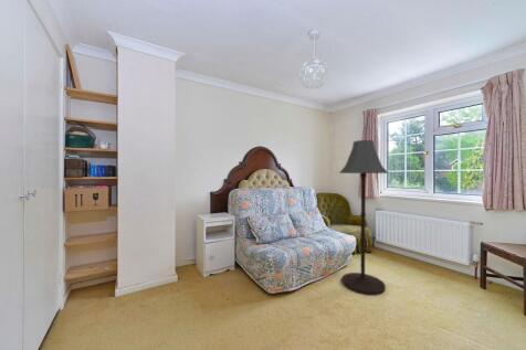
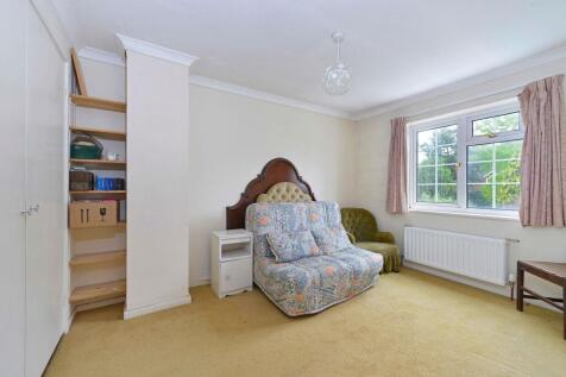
- floor lamp (362, 212)
